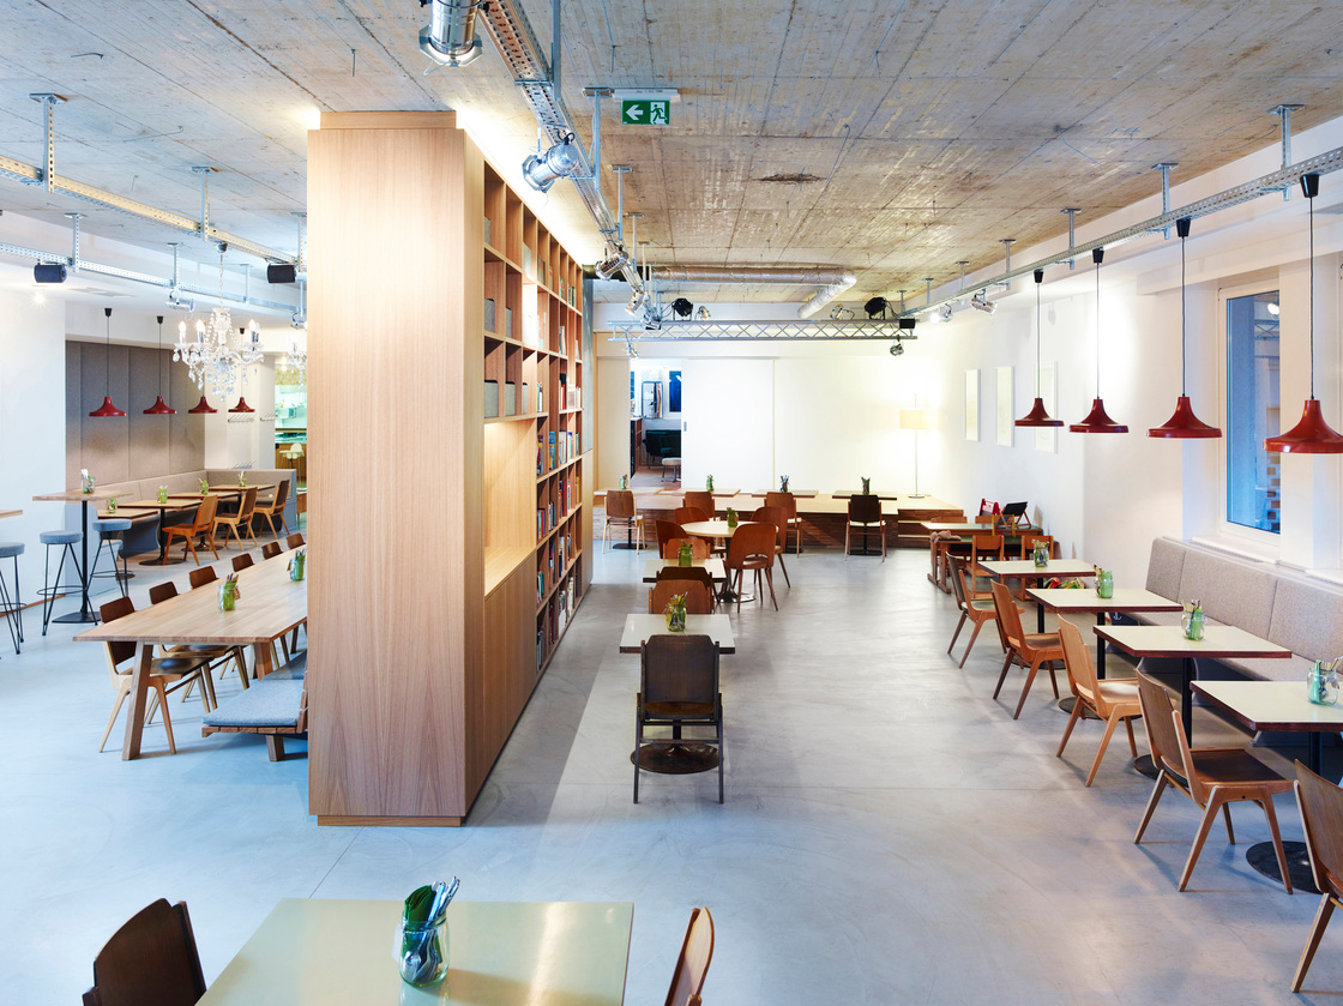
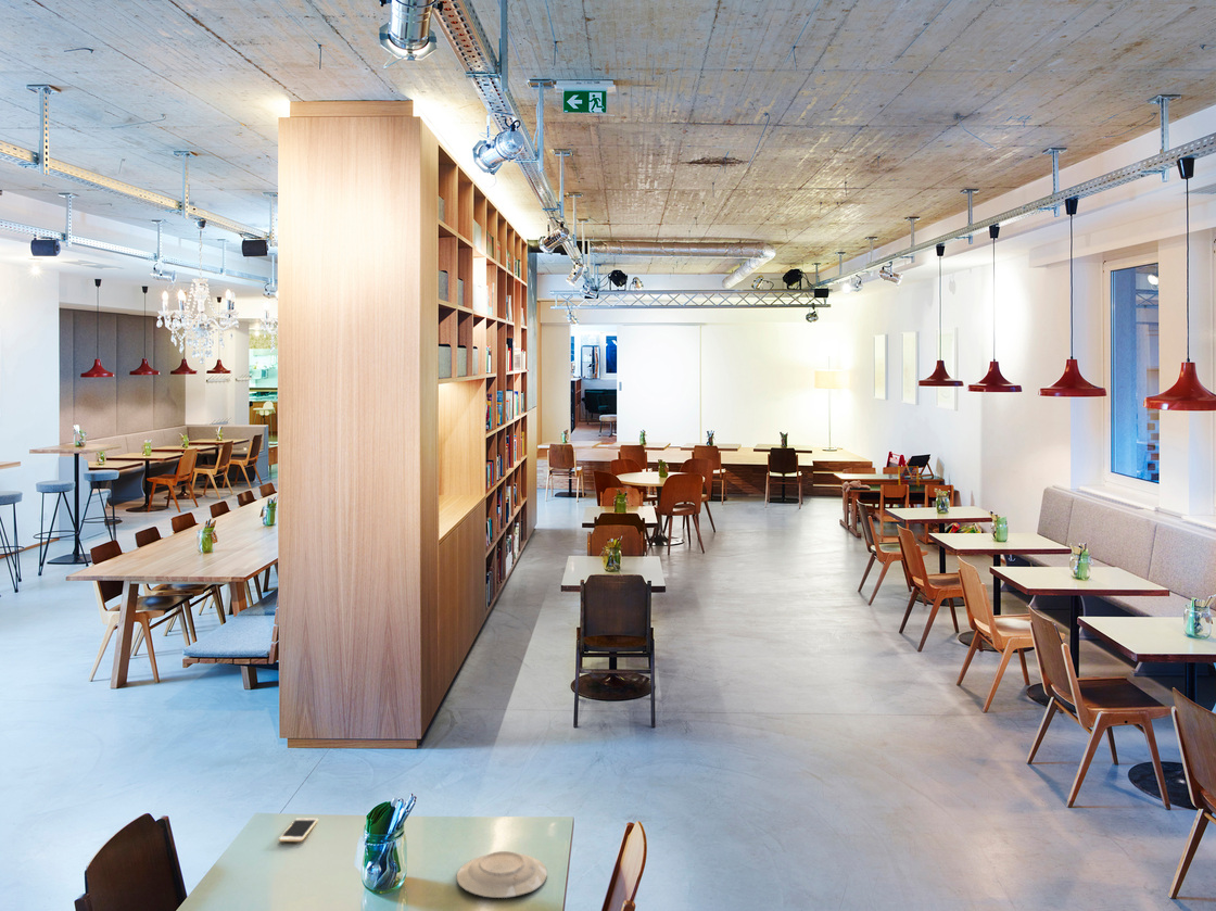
+ plate (502, 869)
+ smartphone (299, 828)
